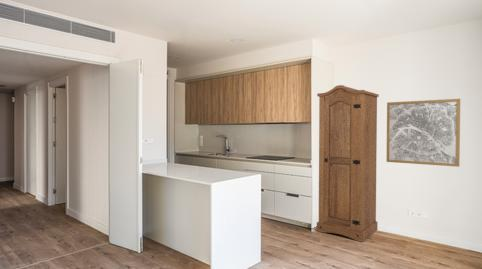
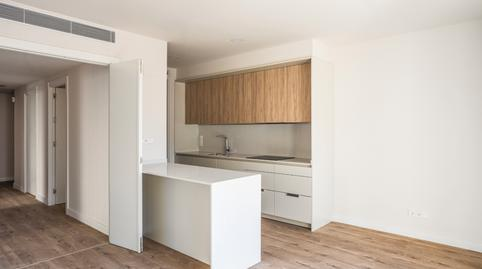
- cabinet (347, 159)
- wall art (421, 132)
